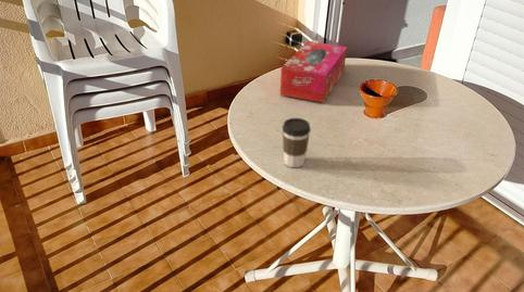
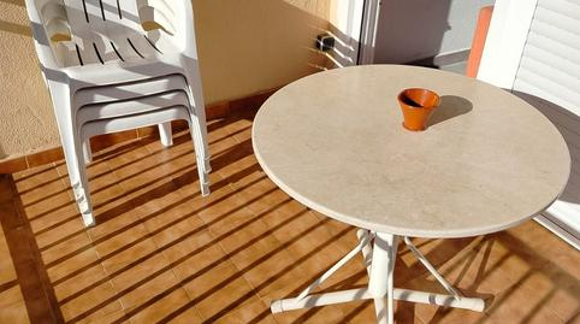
- tissue box (314, 69)
- coffee cup (295, 143)
